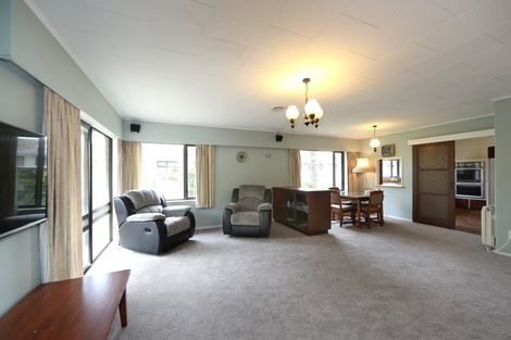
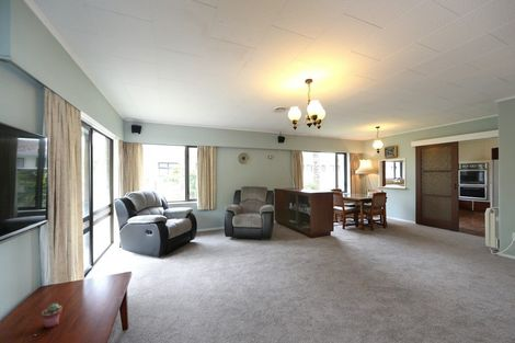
+ potted succulent (52, 313)
